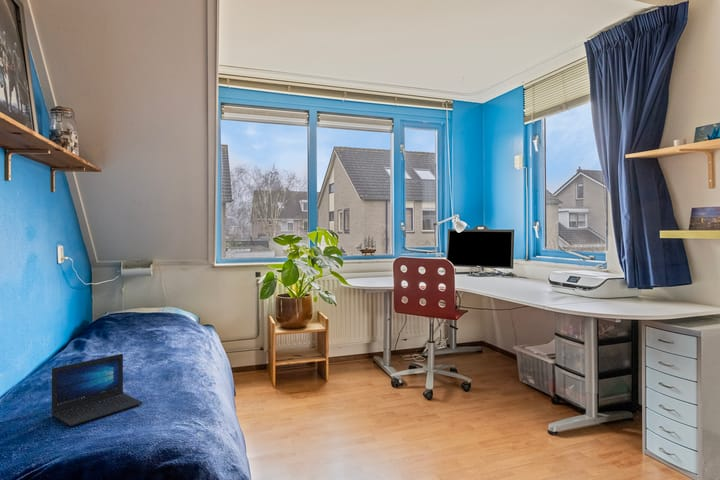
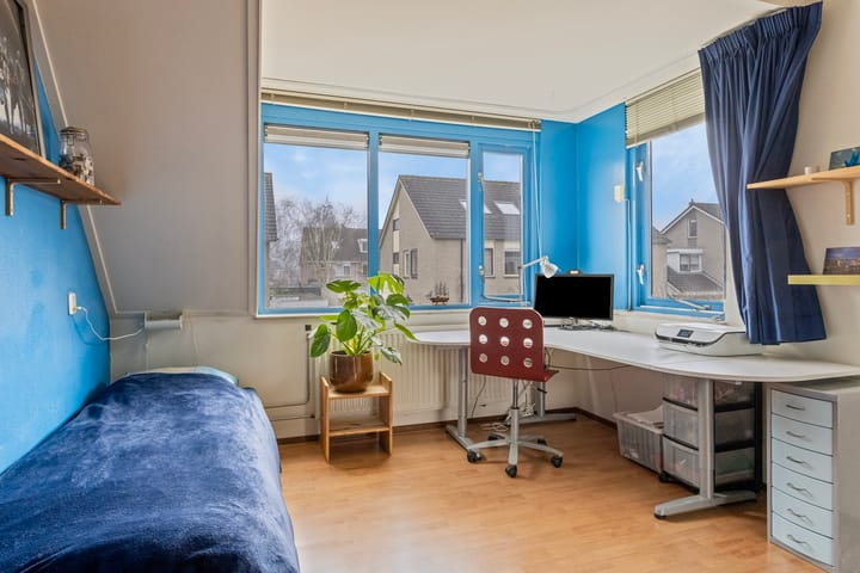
- laptop (98, 386)
